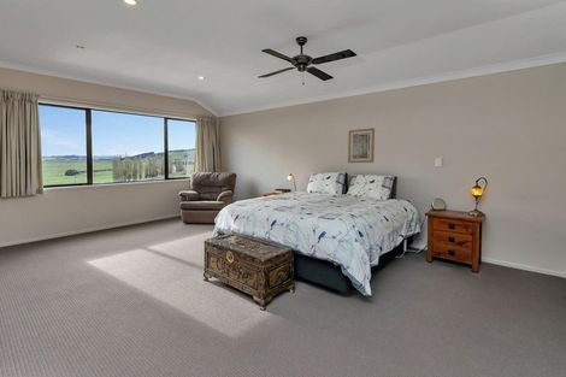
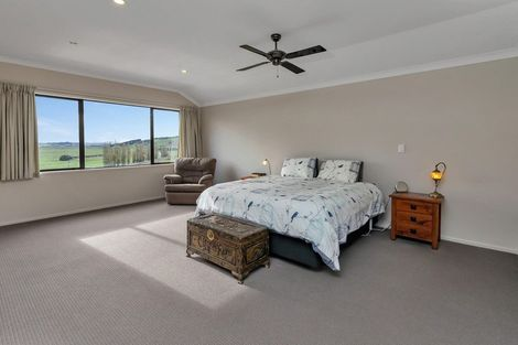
- wall art (360, 146)
